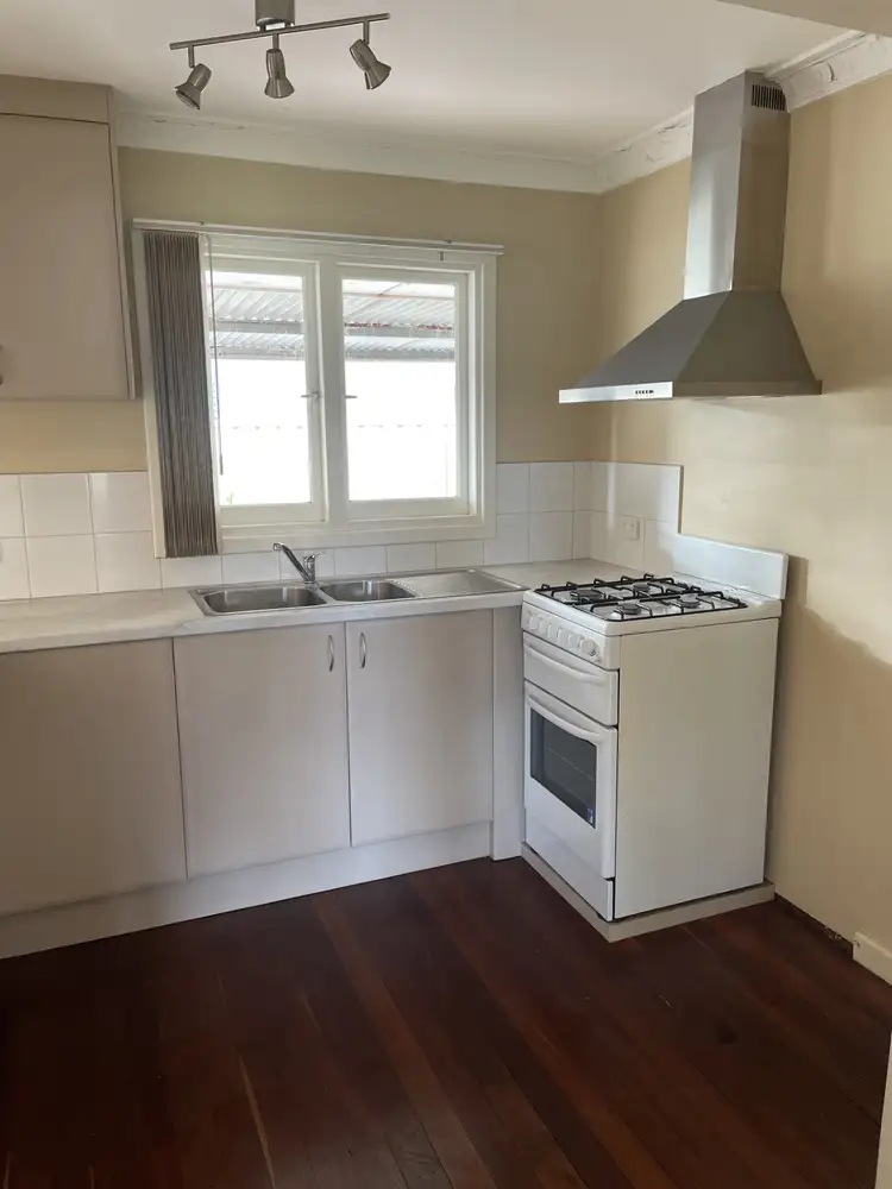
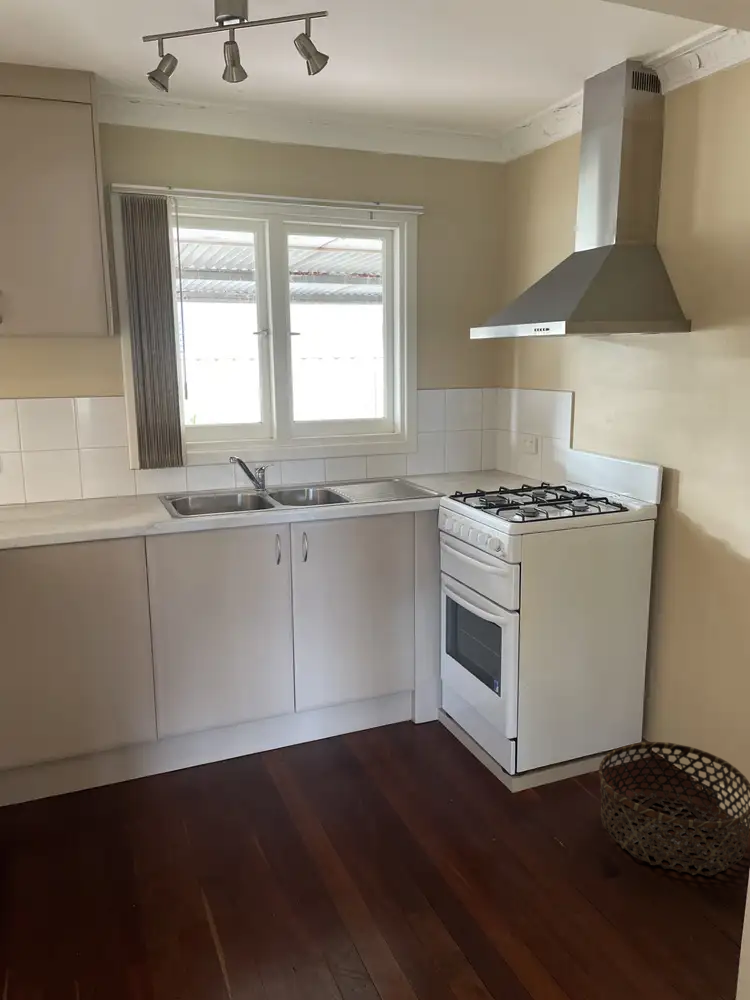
+ basket (674, 805)
